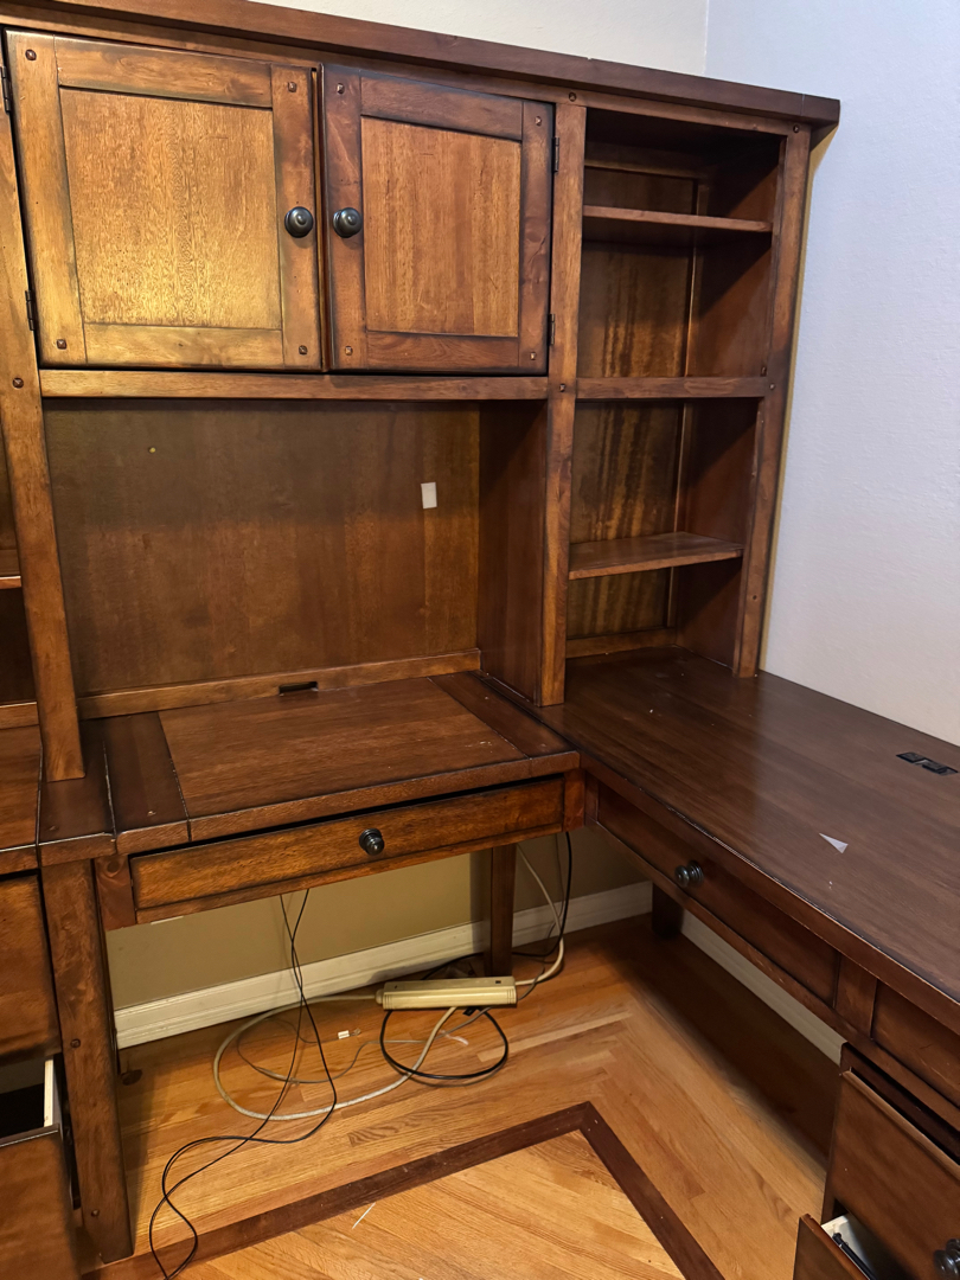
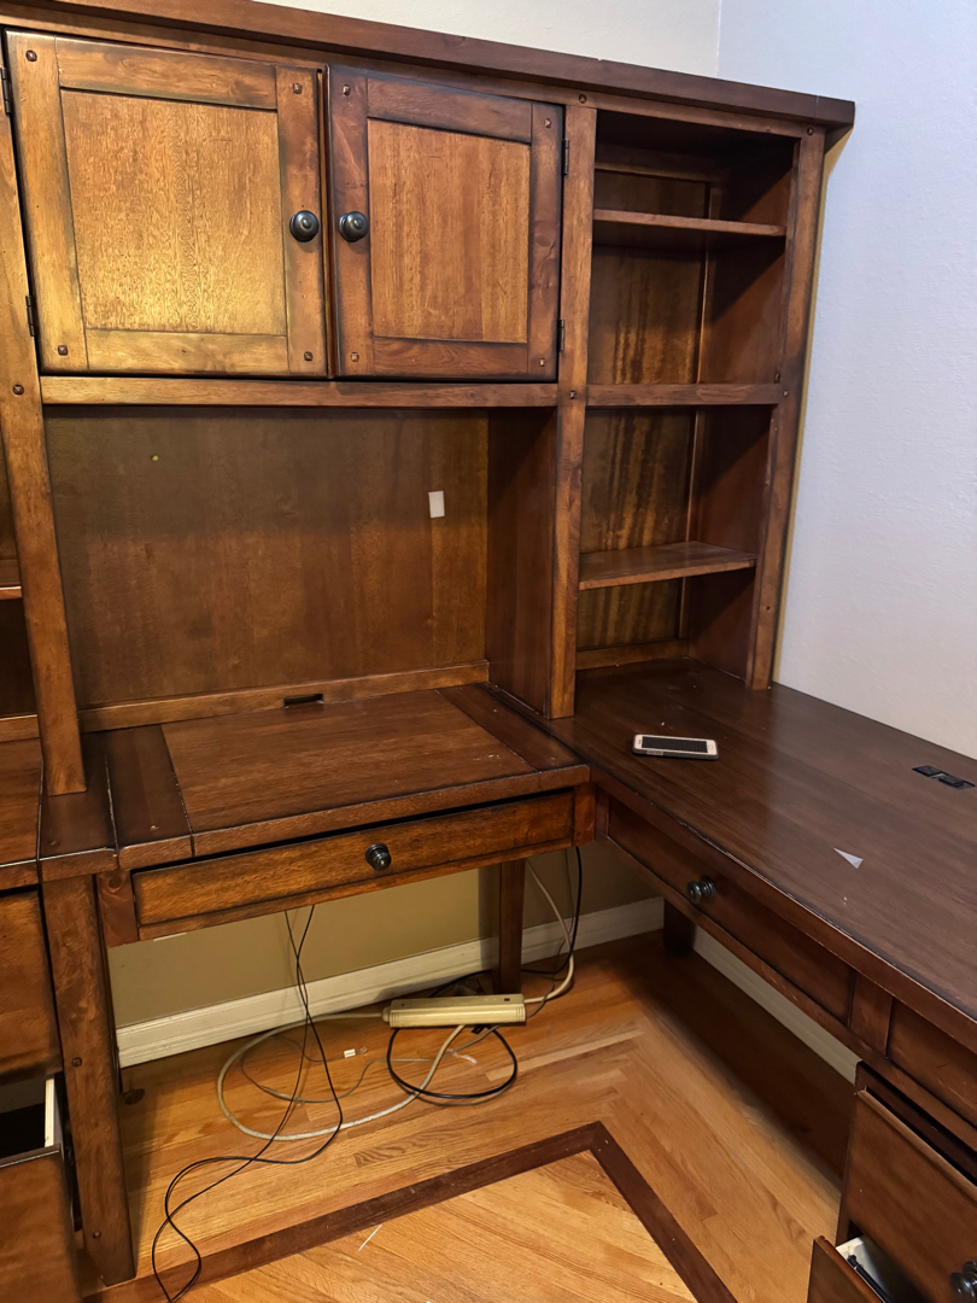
+ cell phone (674, 746)
